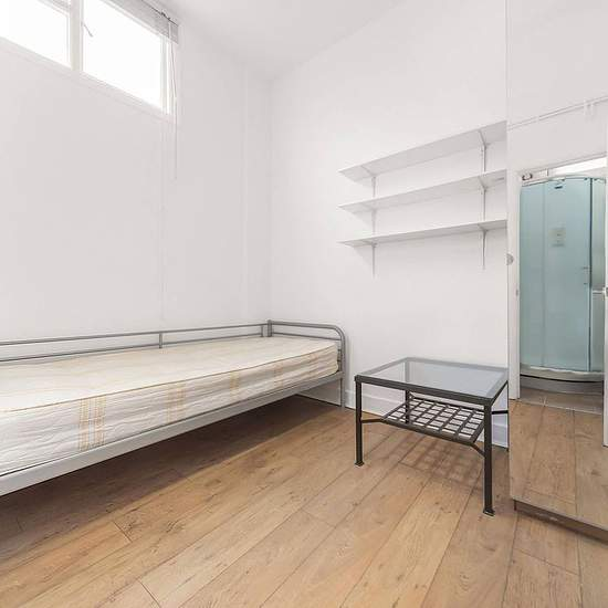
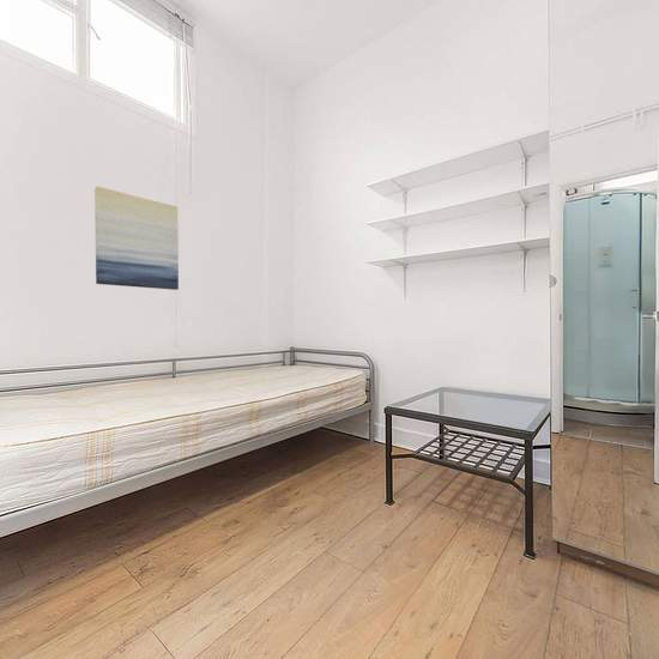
+ wall art (139, 242)
